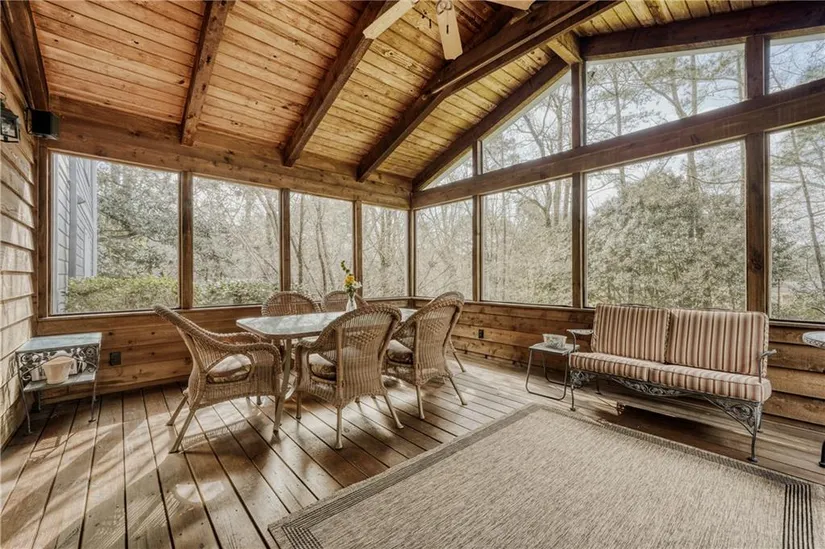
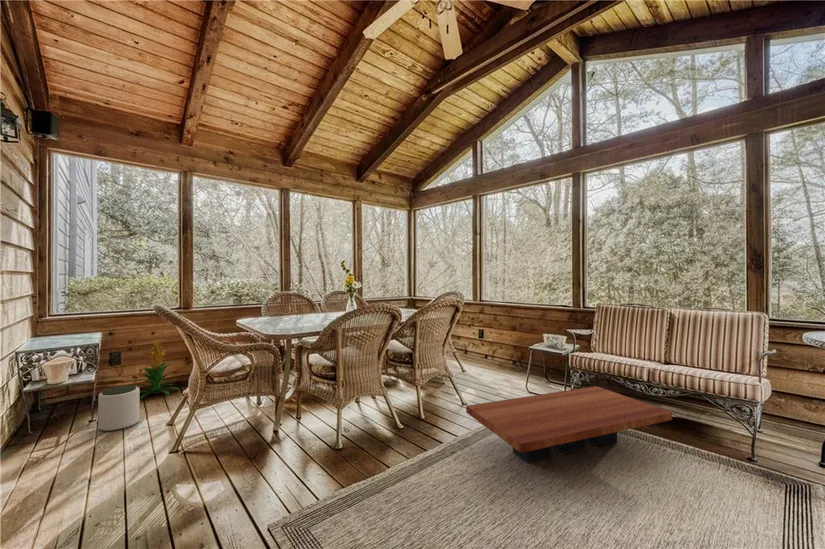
+ coffee table (566, 427)
+ plant pot (119, 407)
+ indoor plant (156, 365)
